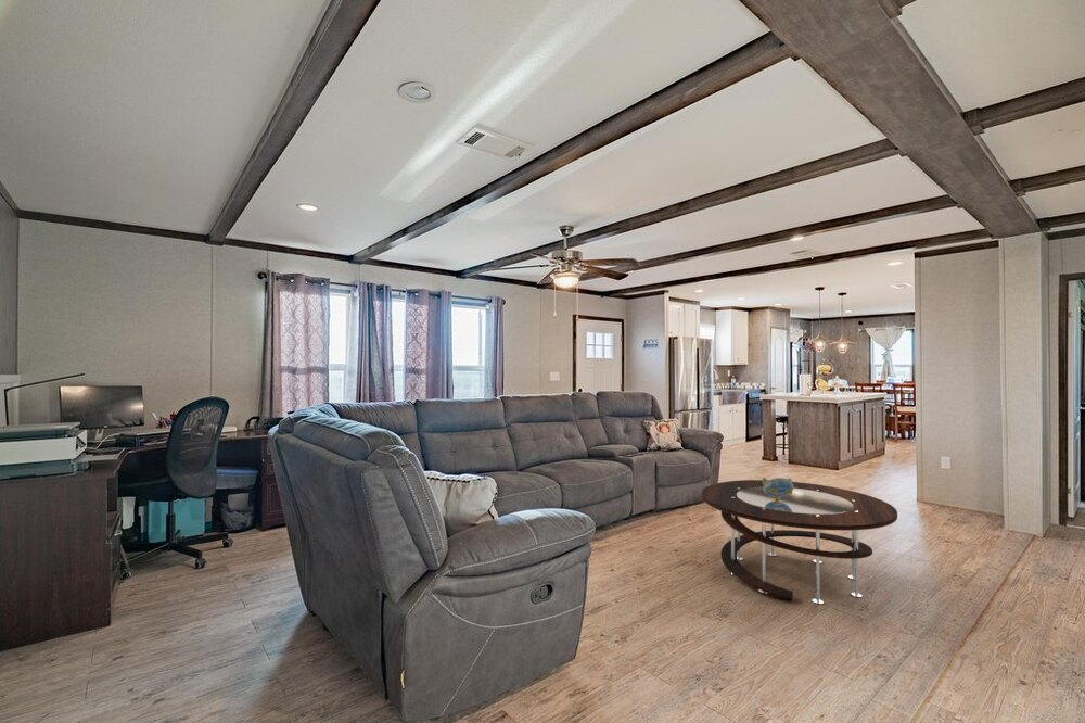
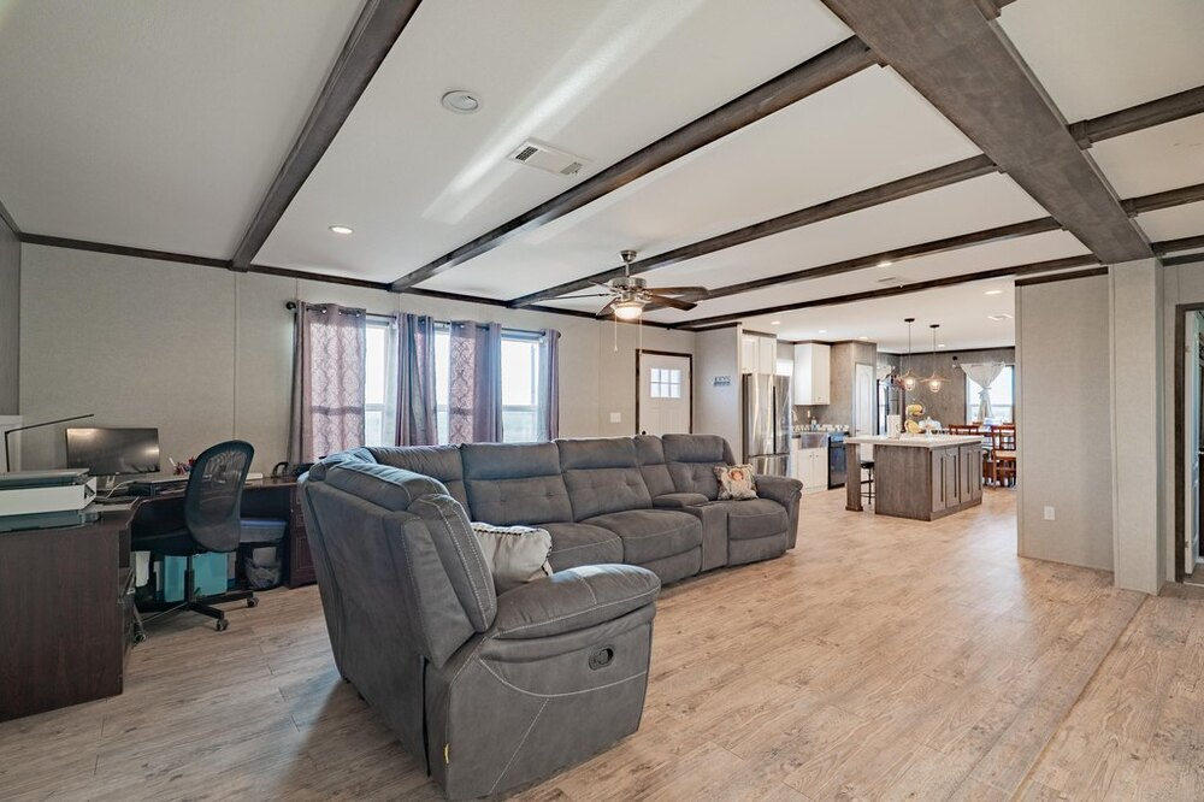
- coffee table (792, 535)
- decorative bowl (778, 487)
